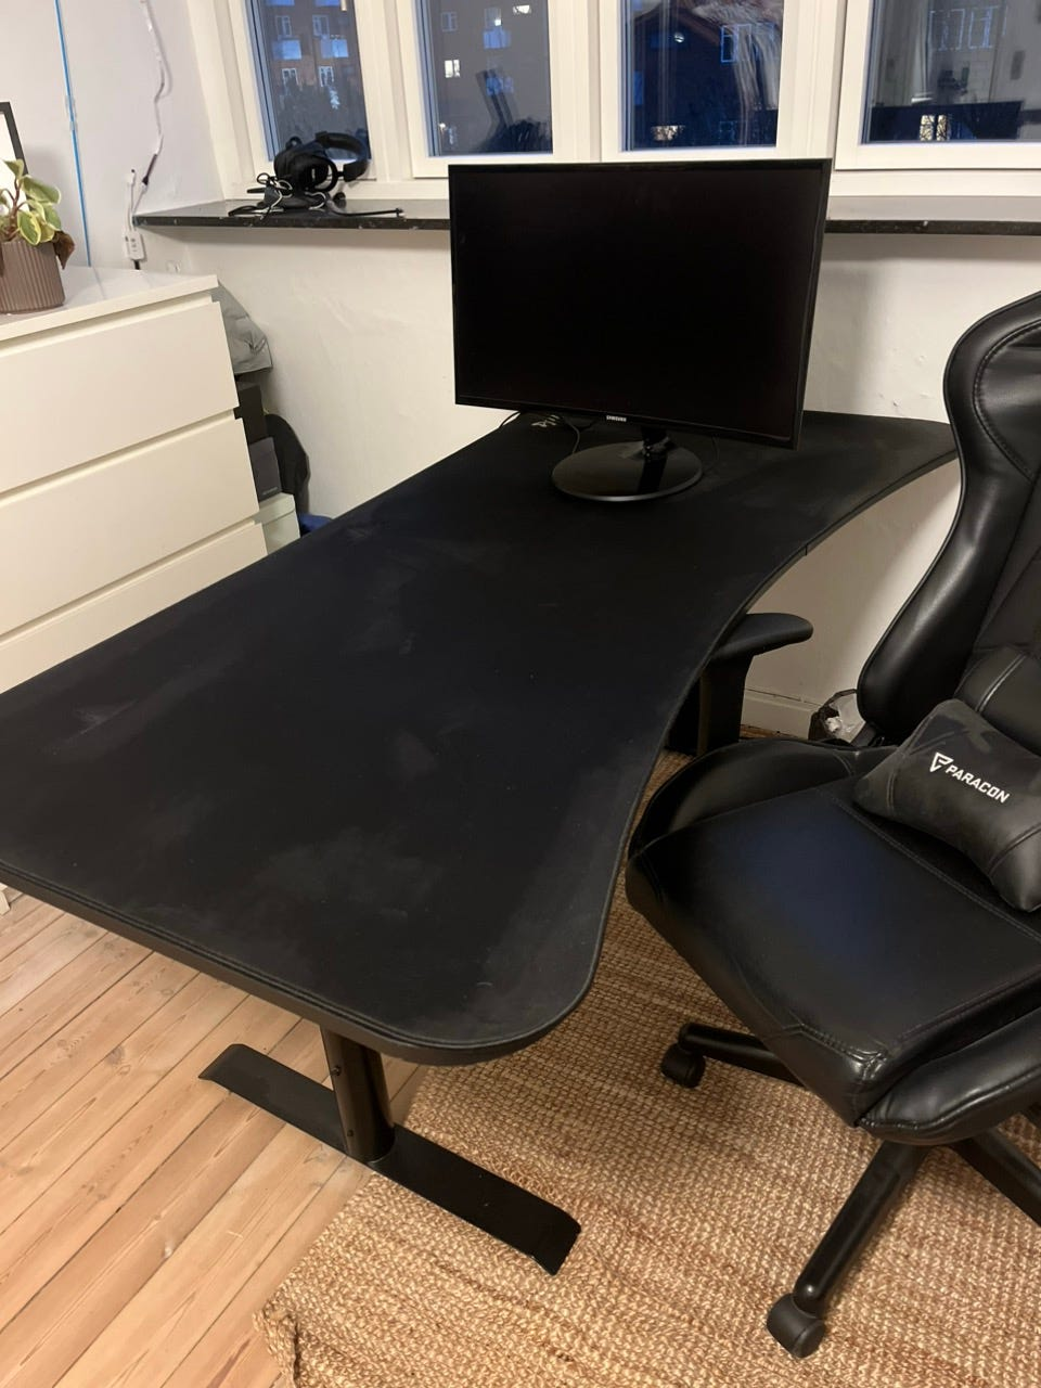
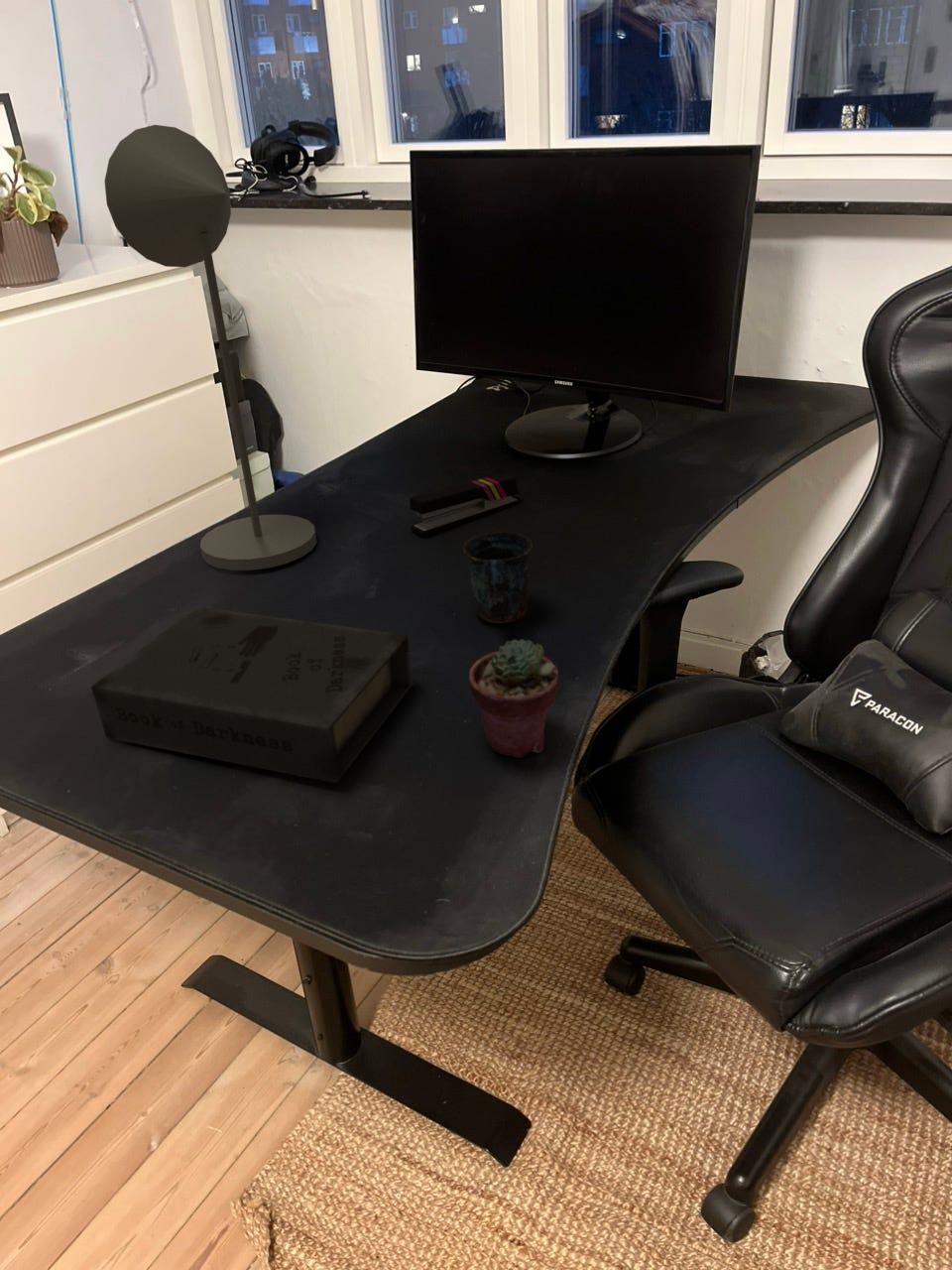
+ potted succulent (514, 693)
+ mug (493, 583)
+ stapler (465, 500)
+ desk lamp (225, 356)
+ book (258, 684)
